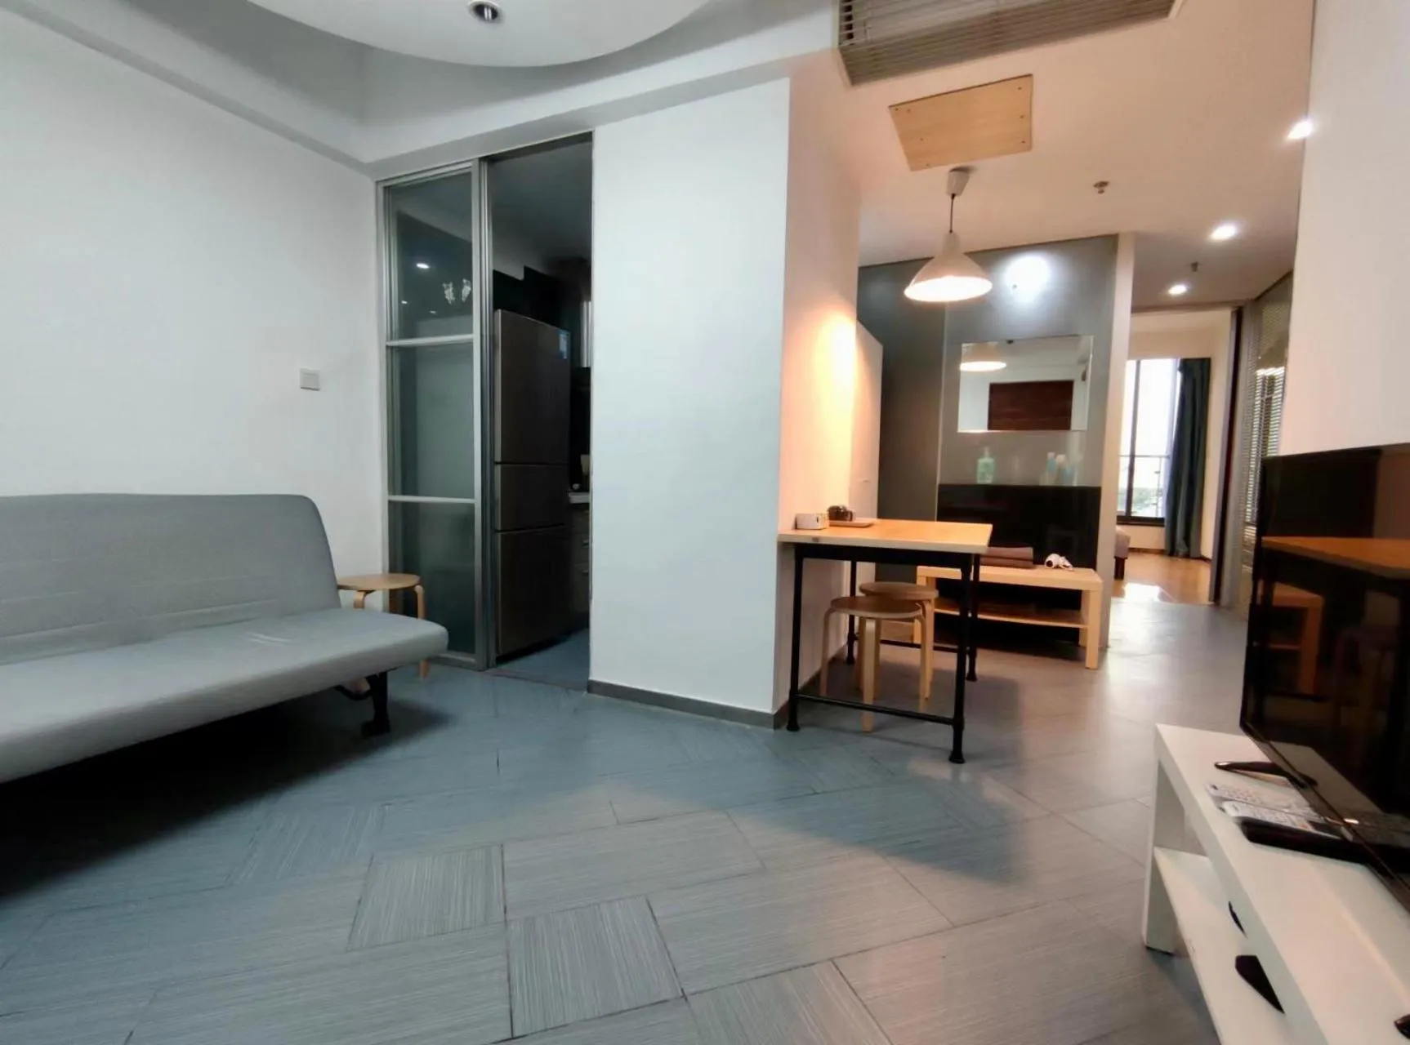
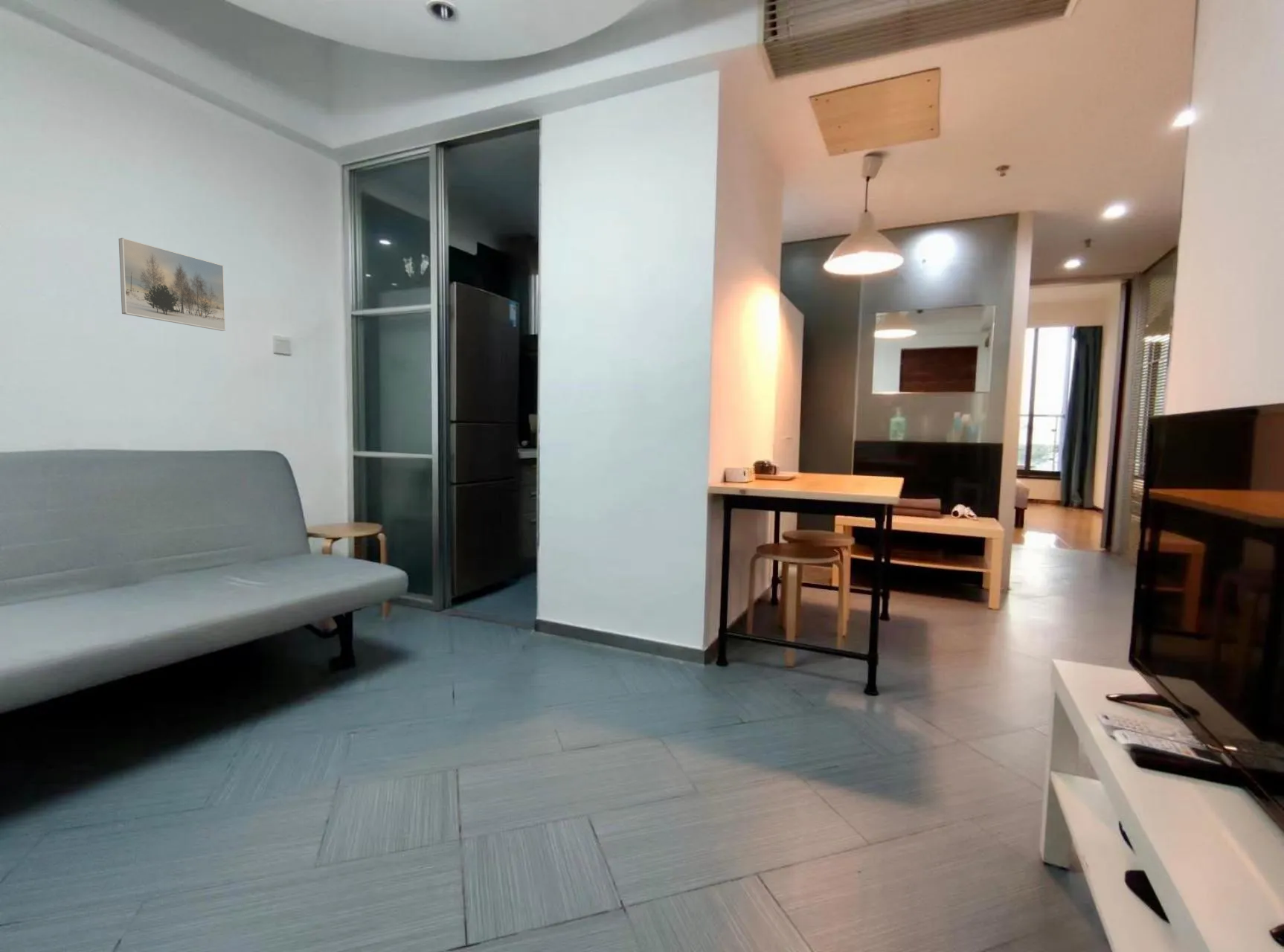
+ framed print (176, 288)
